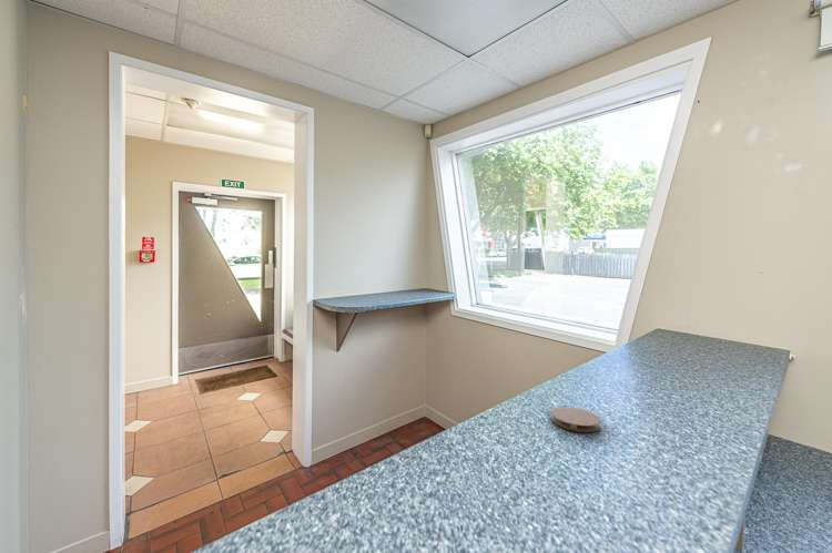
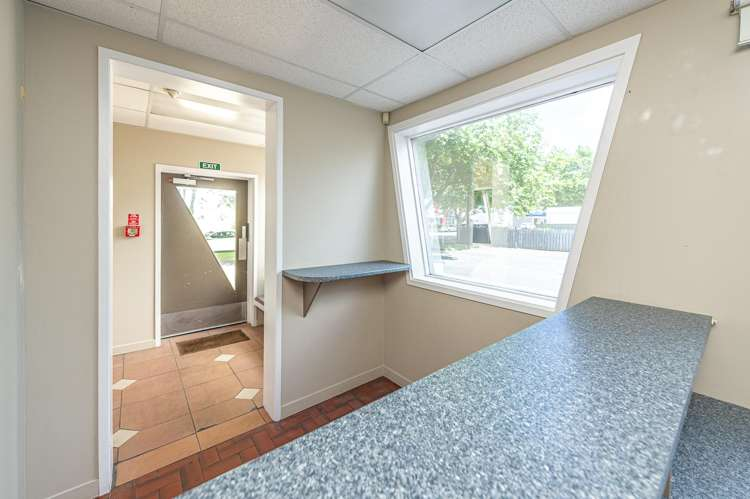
- coaster (575, 418)
